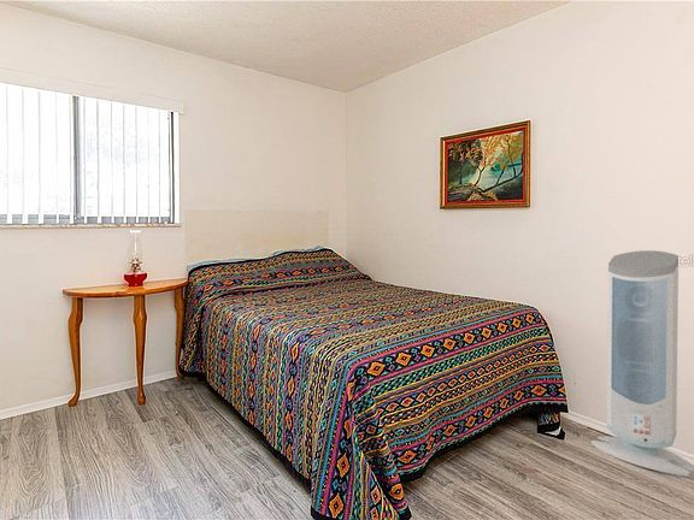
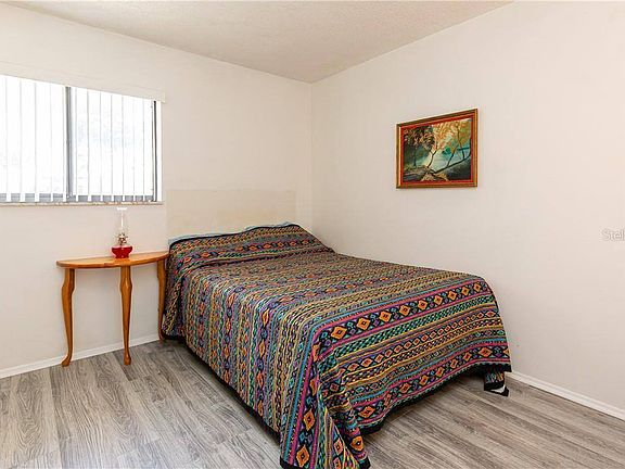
- air purifier (641, 353)
